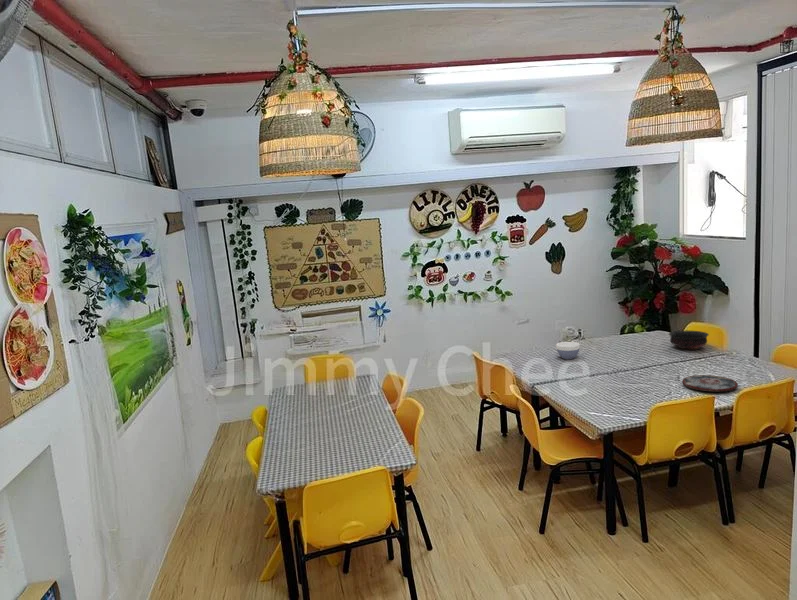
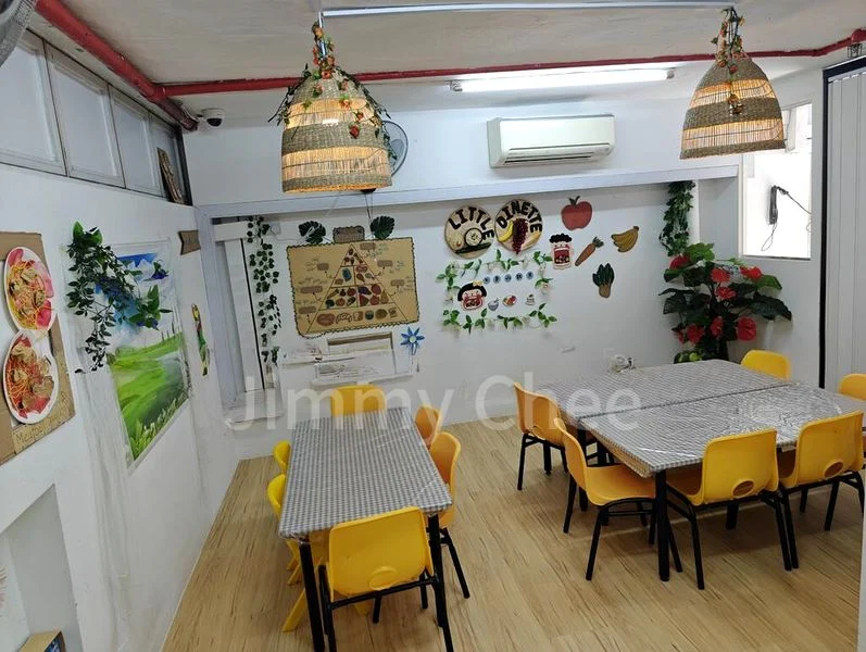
- bowl (568, 350)
- plate (709, 383)
- bowl (688, 340)
